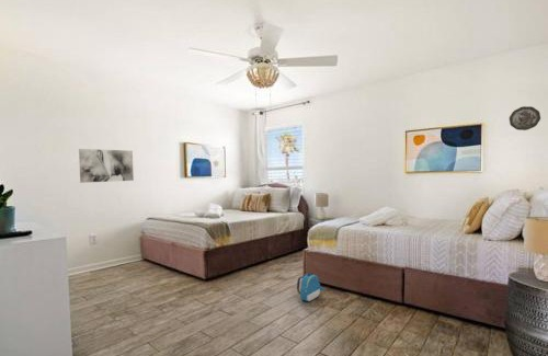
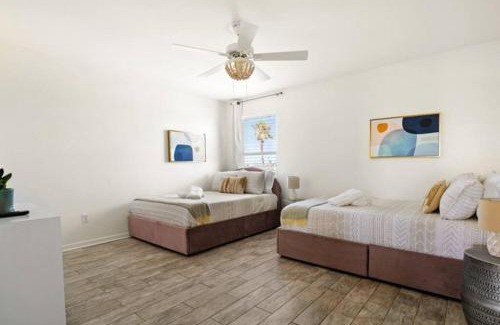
- decorative plate (524, 118)
- backpack (309, 285)
- wall art (107, 165)
